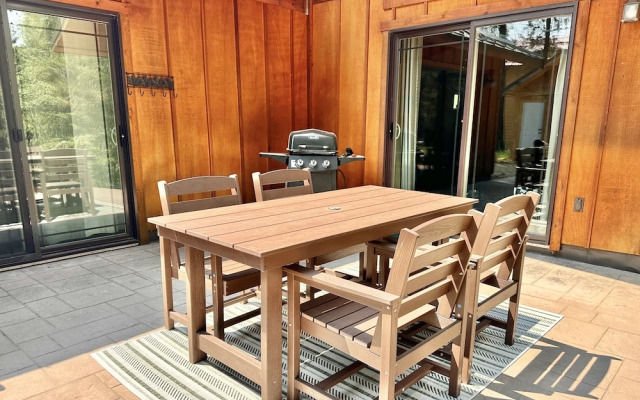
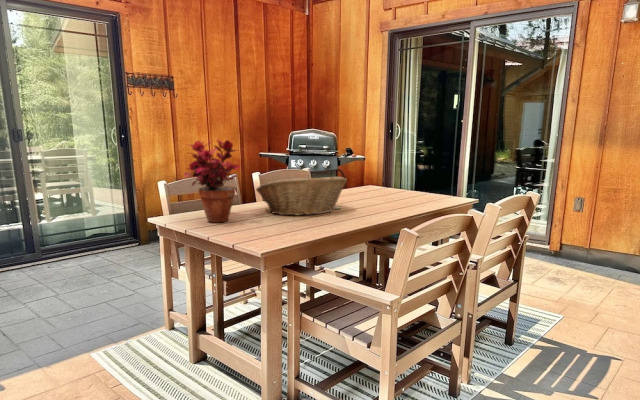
+ fruit basket (302, 192)
+ potted plant (213, 181)
